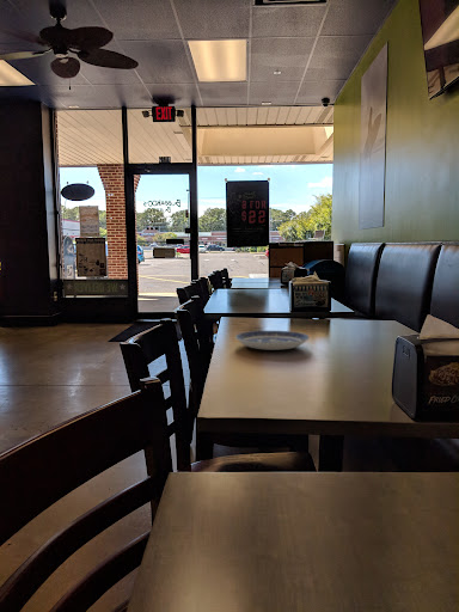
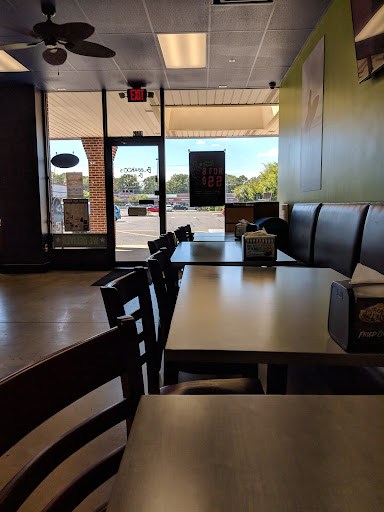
- plate (271, 341)
